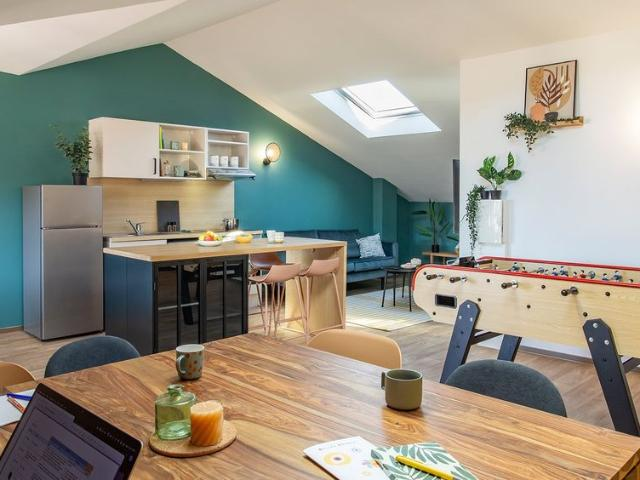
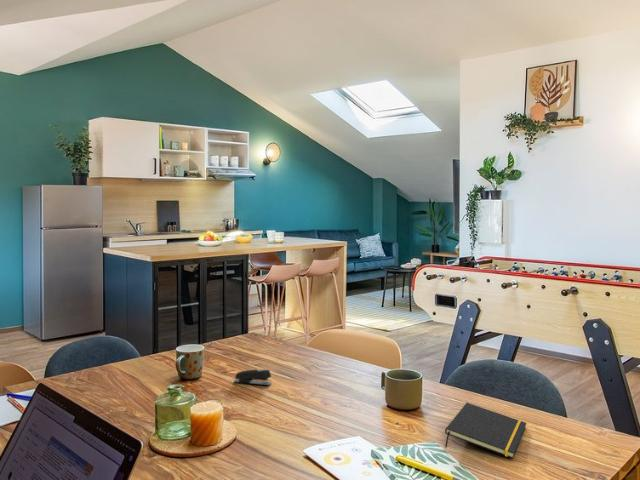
+ stapler (252, 375)
+ notepad (487, 427)
